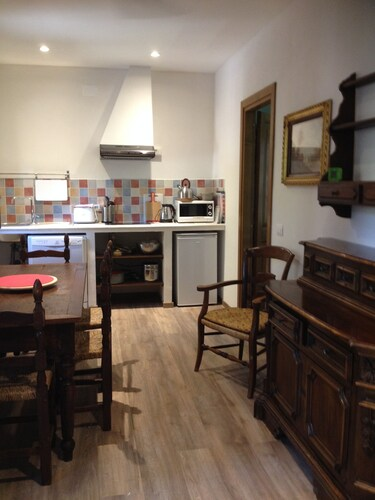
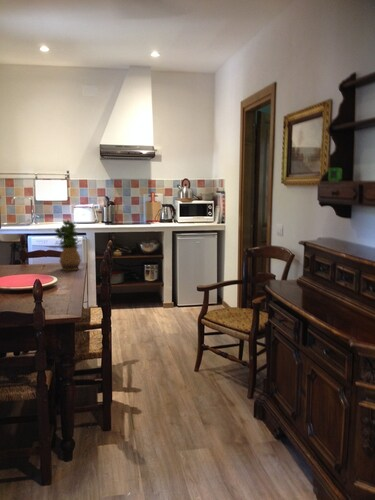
+ potted plant (67, 244)
